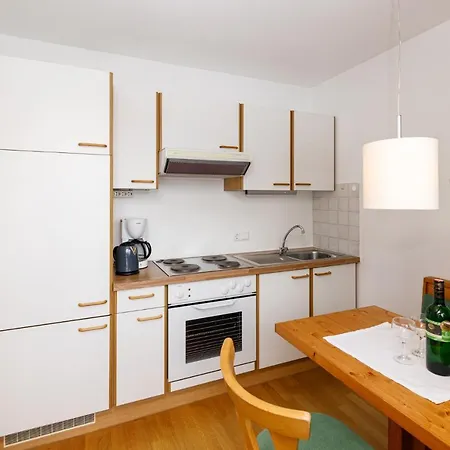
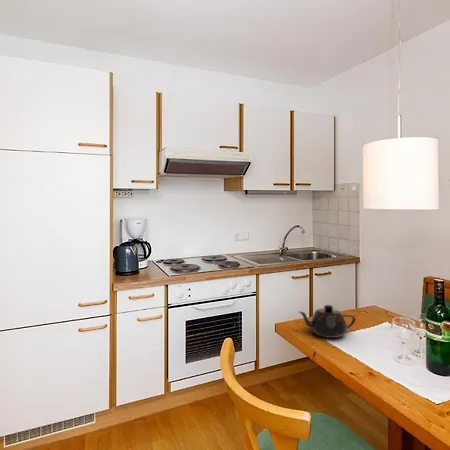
+ teapot (326, 319)
